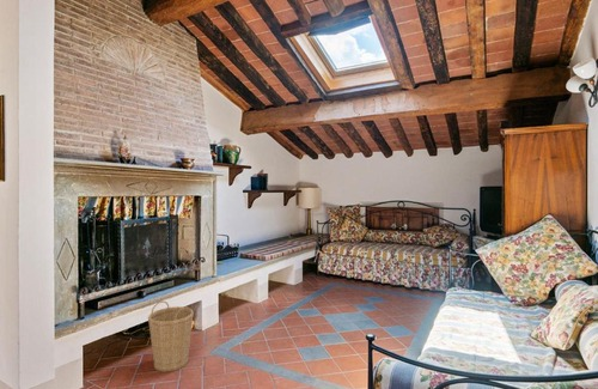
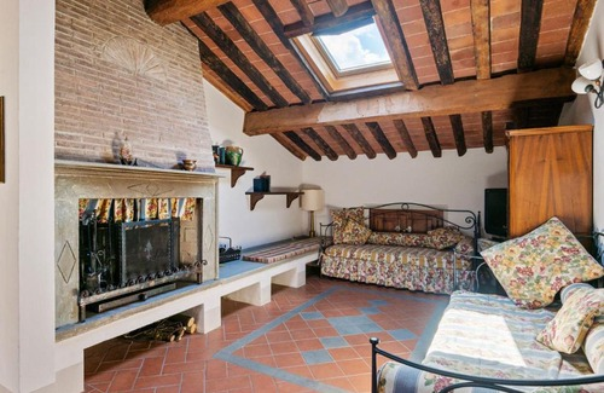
- basket (171, 333)
